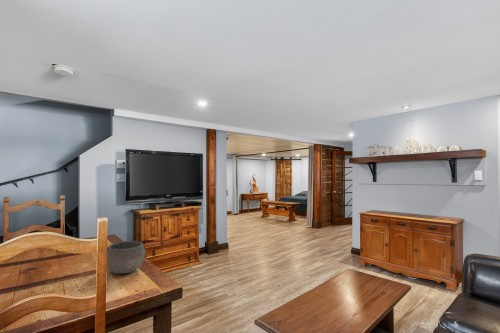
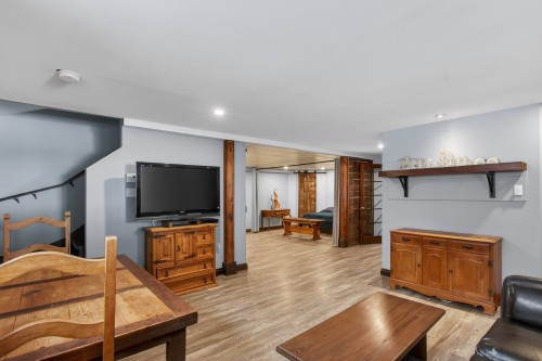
- bowl (125, 257)
